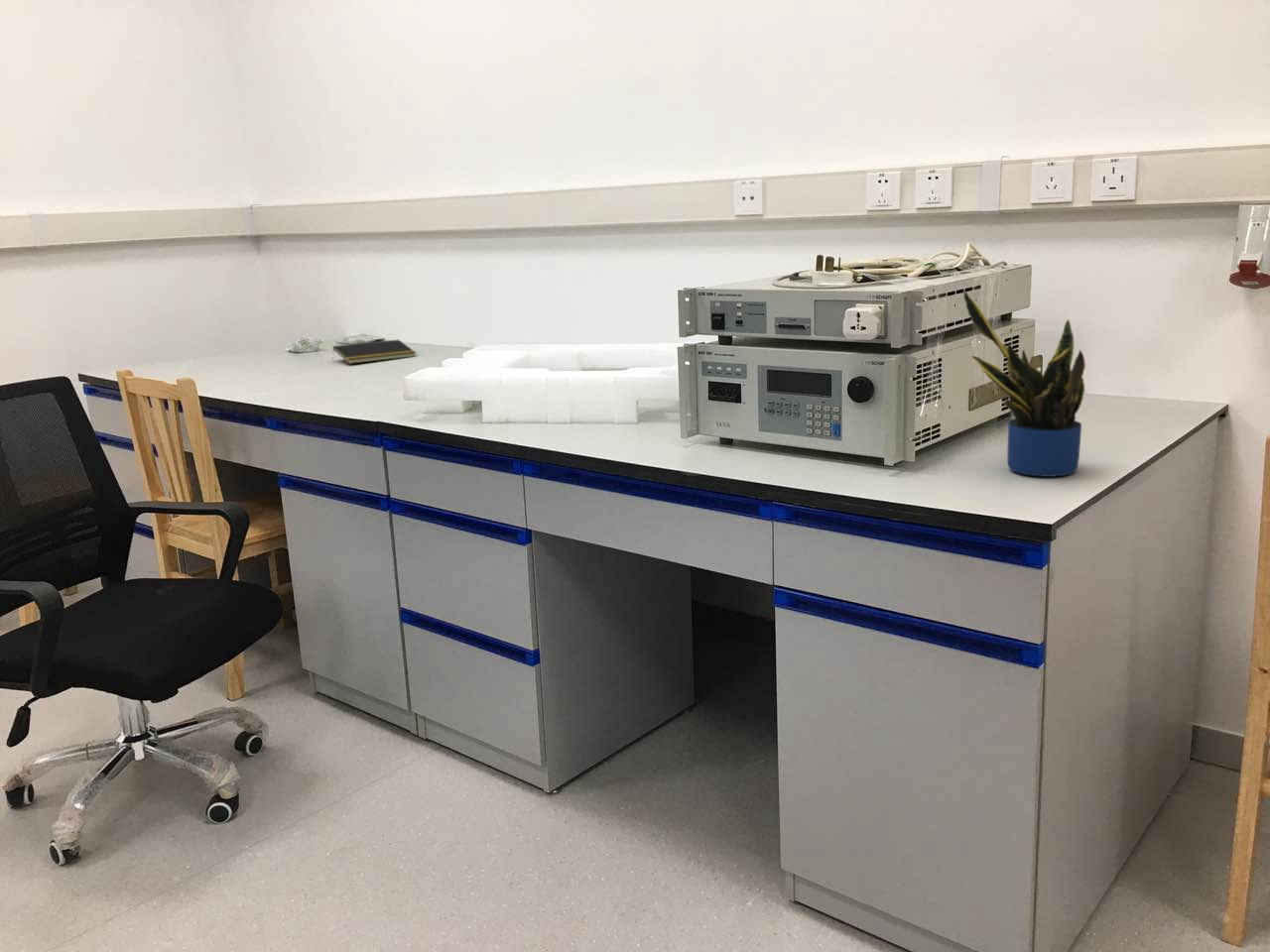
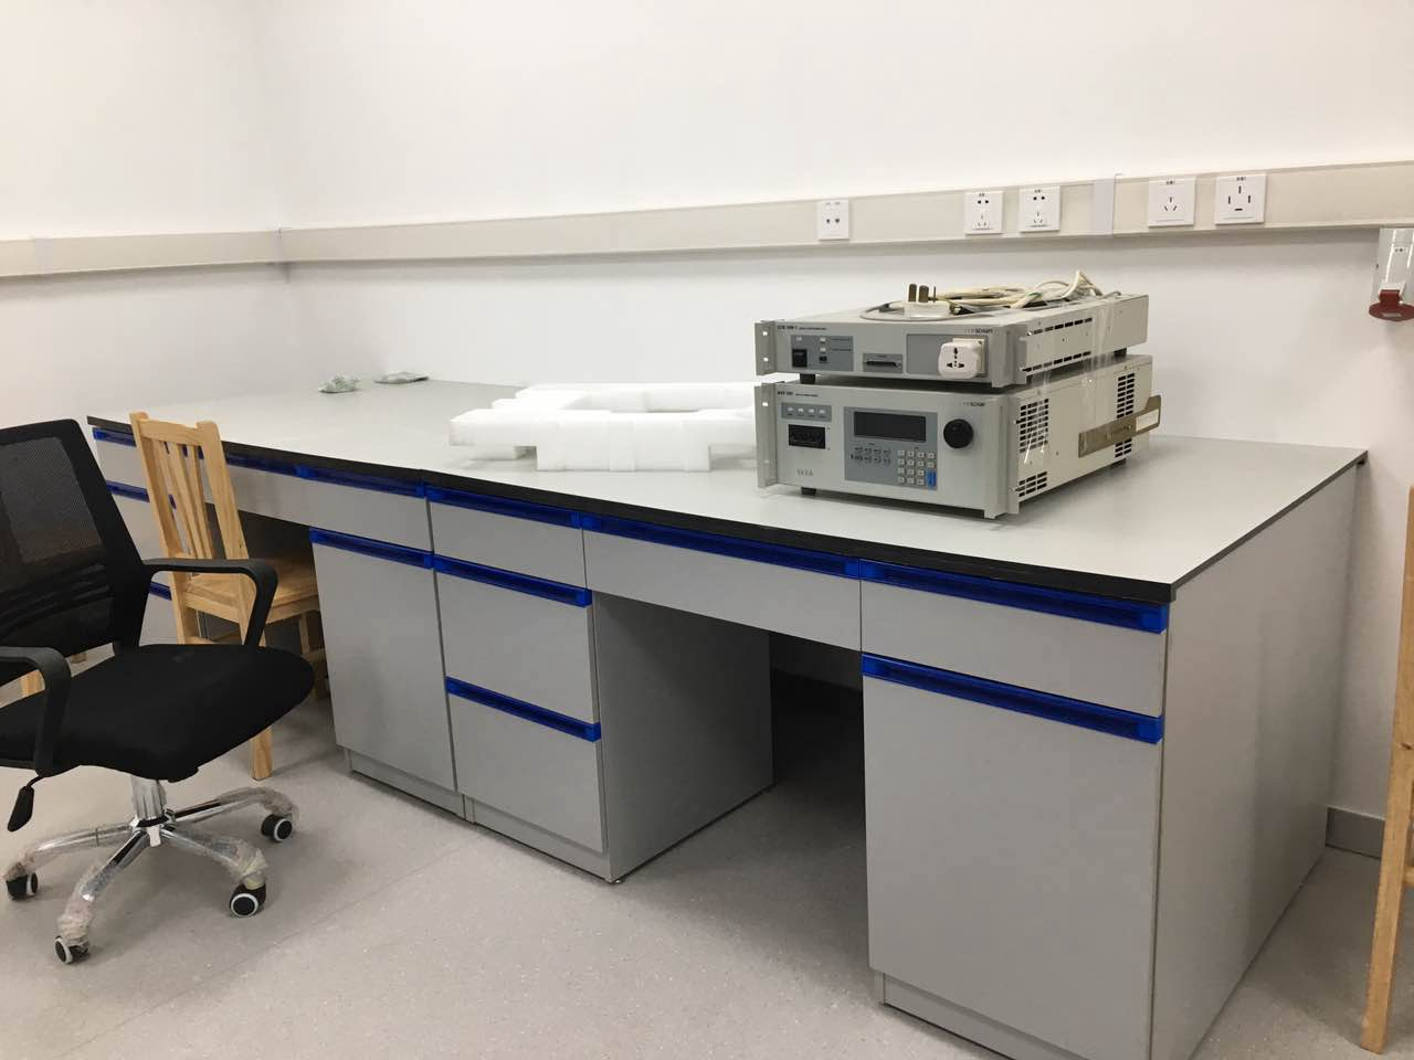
- notepad (374, 351)
- potted plant (1025, 383)
